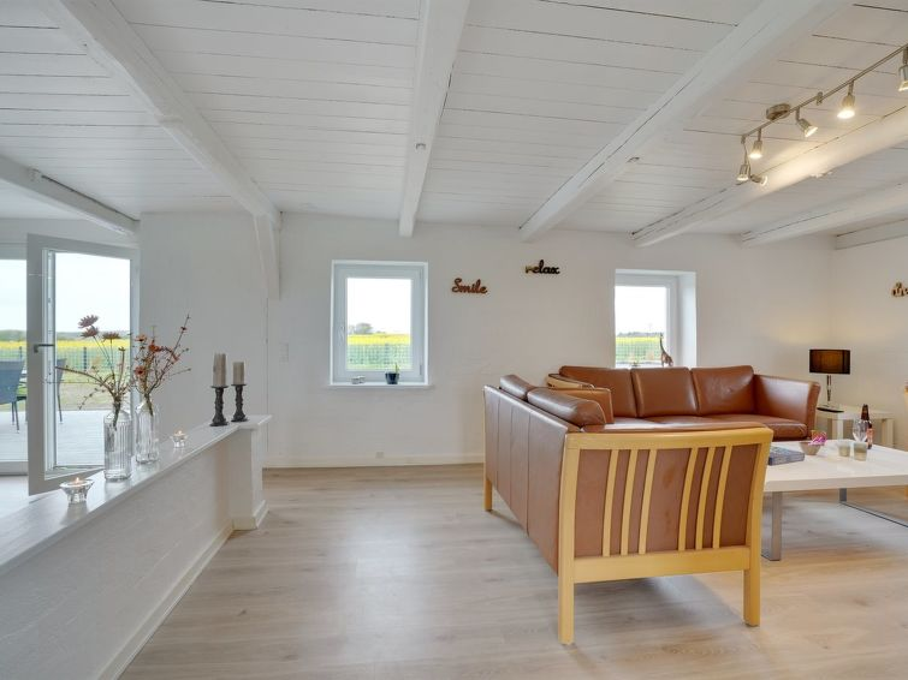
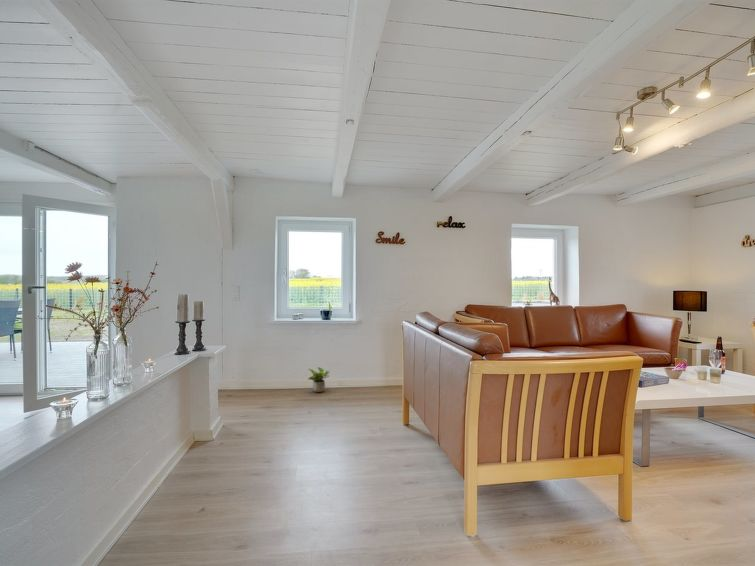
+ potted plant (318, 379)
